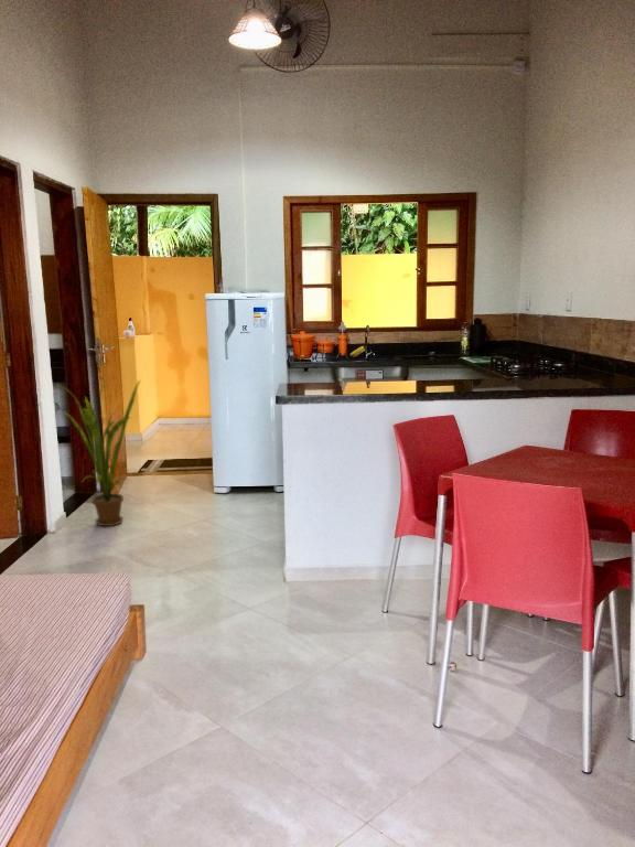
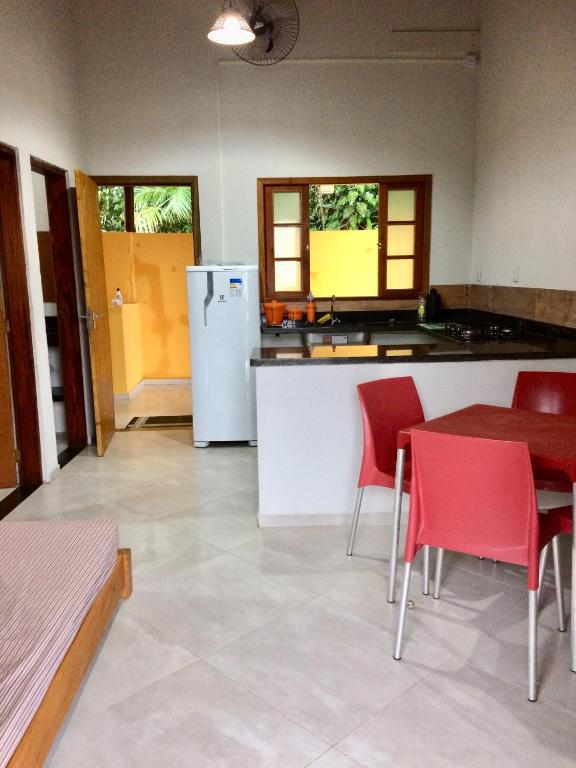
- house plant (96, 454)
